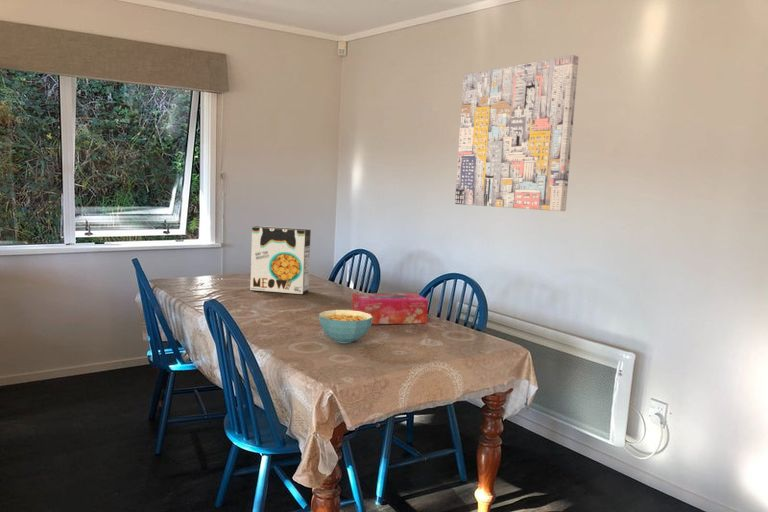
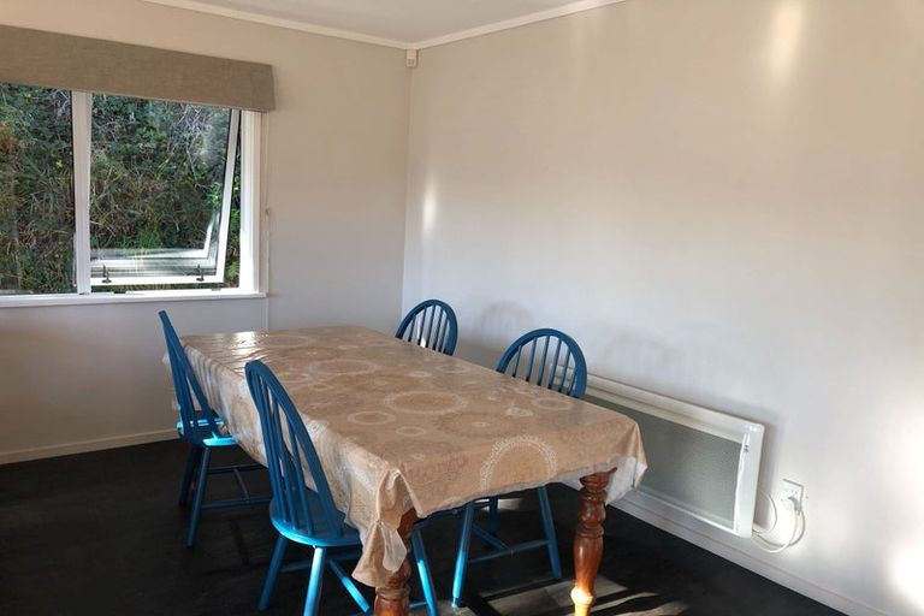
- cereal box (280, 259)
- tissue box (389, 308)
- wall art (510, 137)
- cereal bowl (345, 328)
